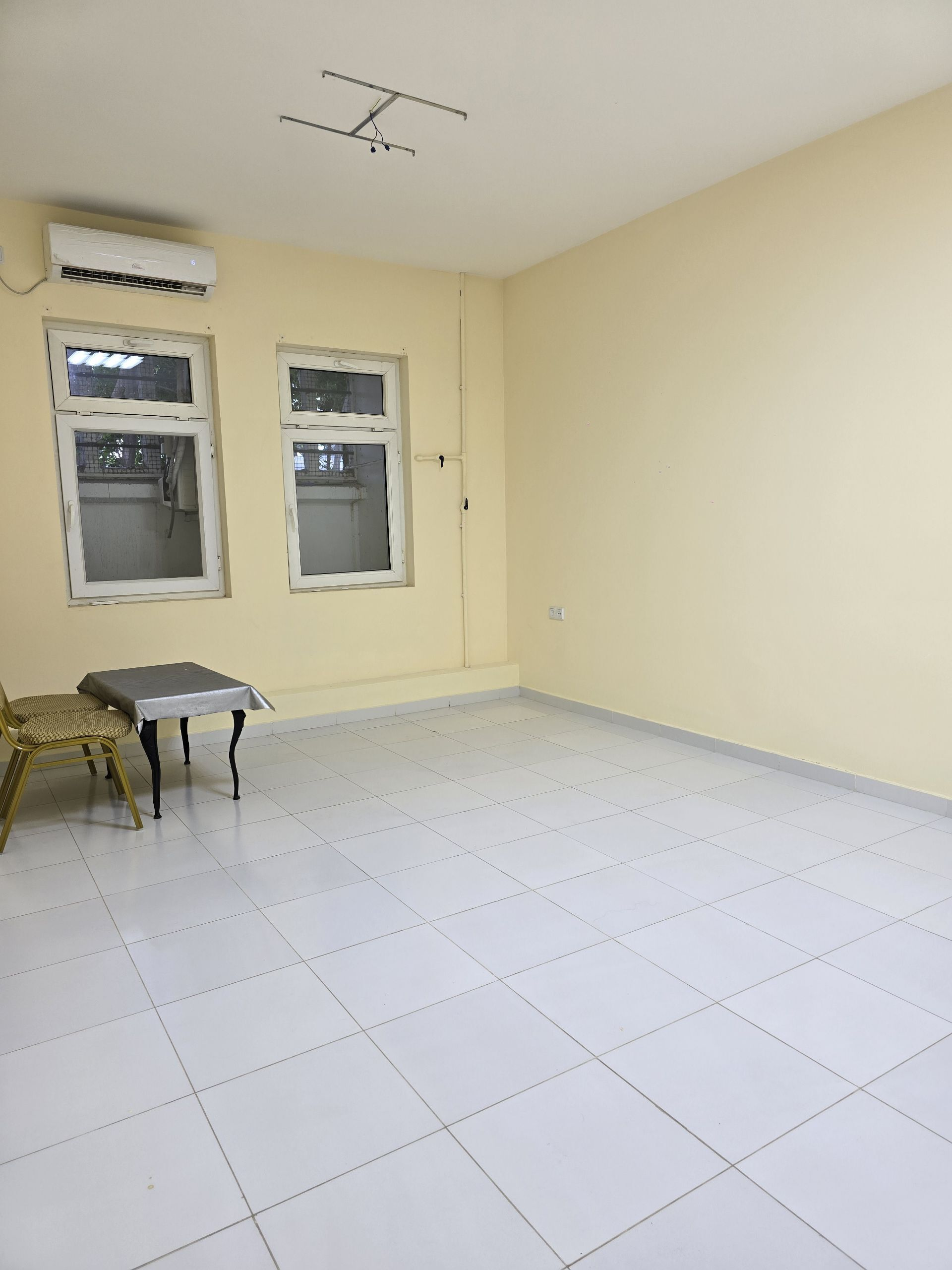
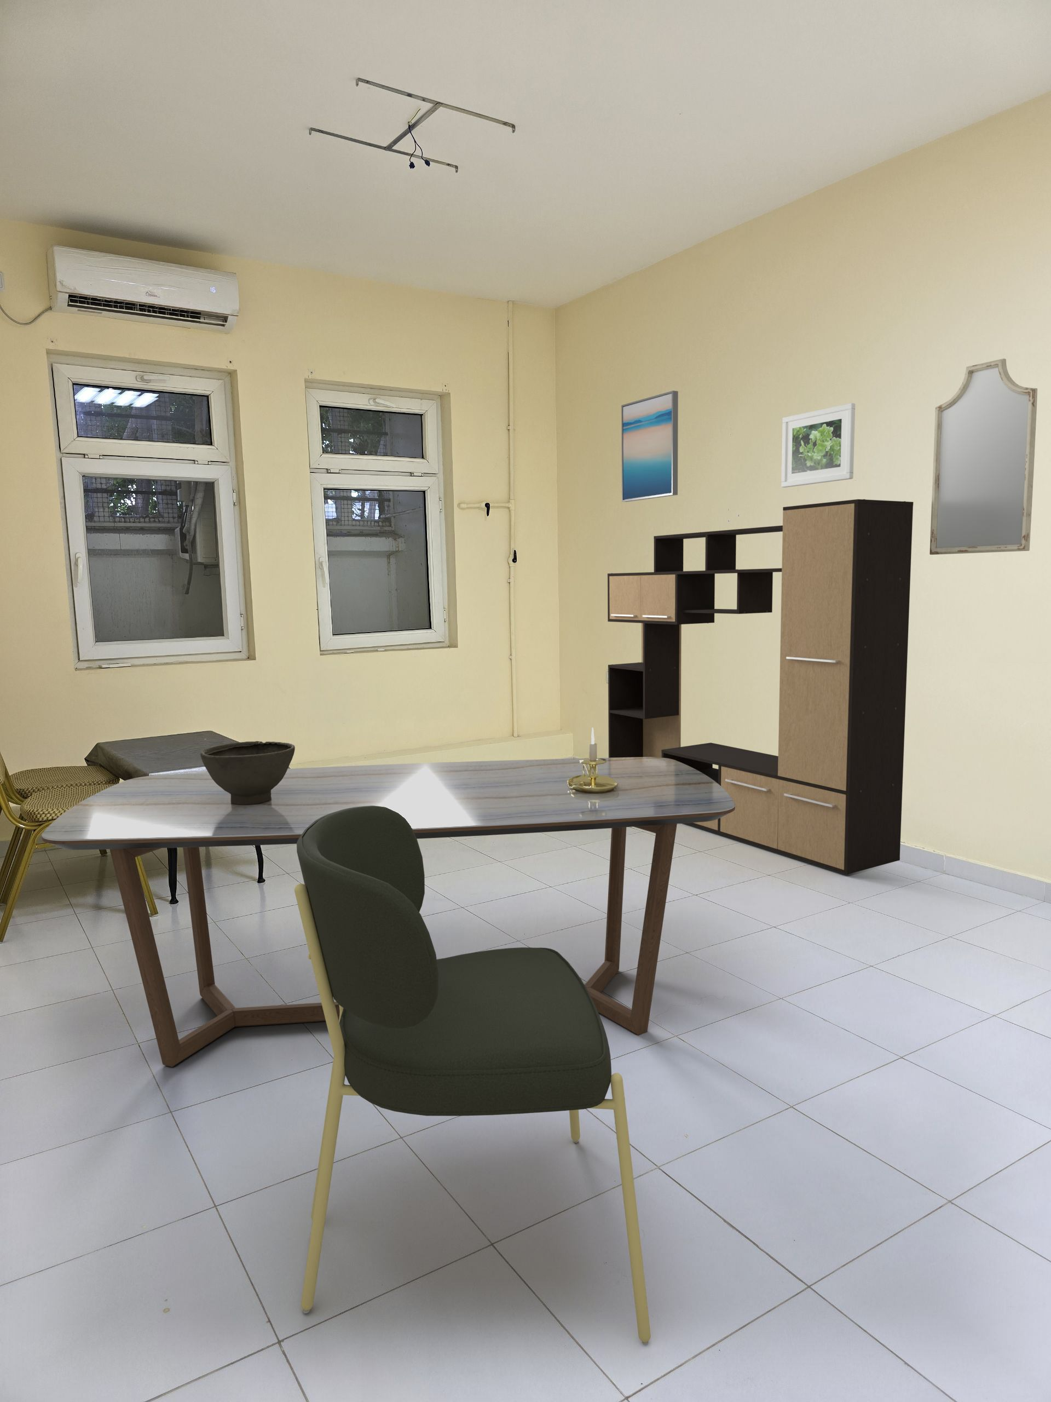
+ bowl (250, 773)
+ home mirror (980, 459)
+ dining table (416, 839)
+ media console (680, 673)
+ dining chair (456, 1043)
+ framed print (816, 447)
+ candle holder (592, 756)
+ wall art (649, 448)
